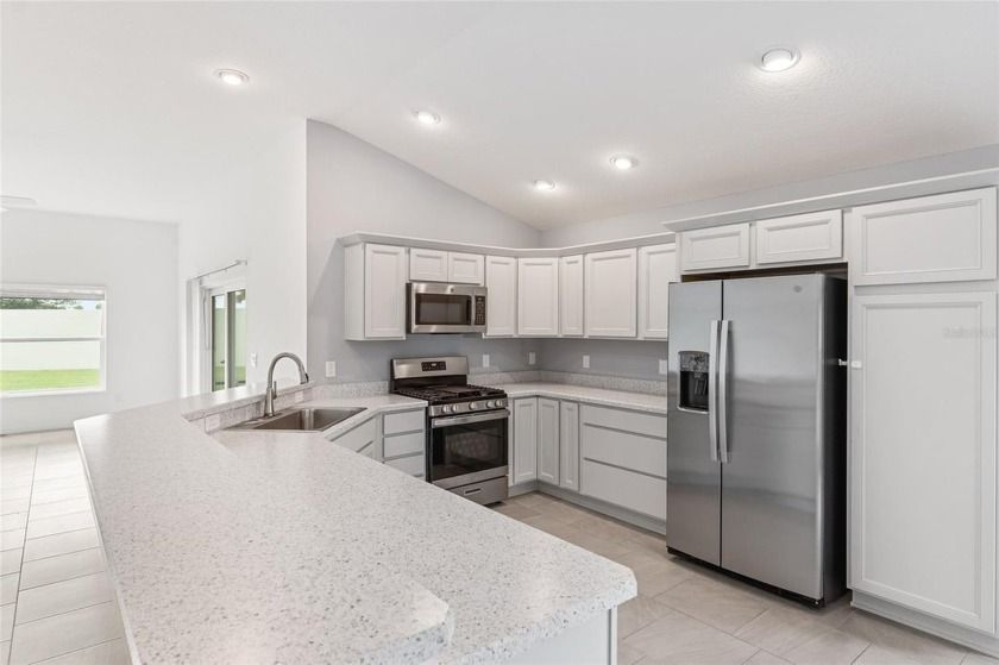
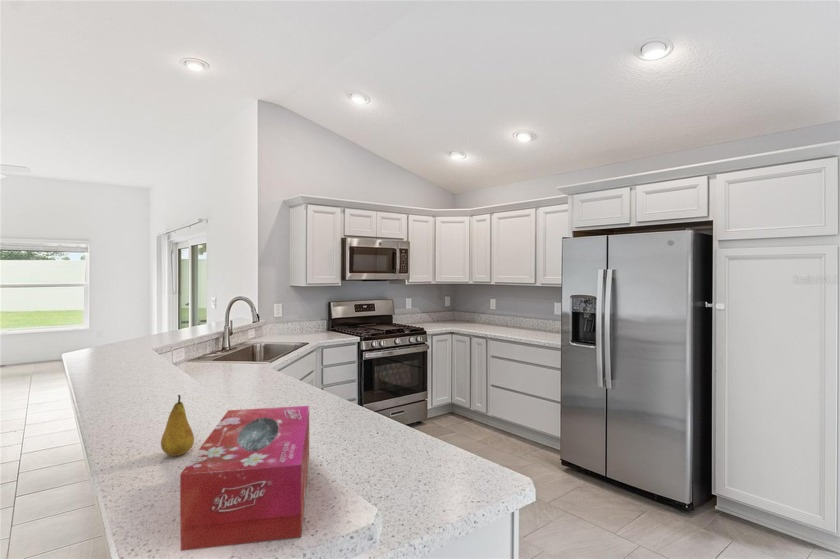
+ tissue box (258, 462)
+ fruit (177, 424)
